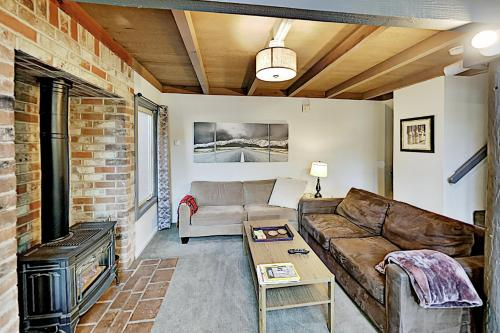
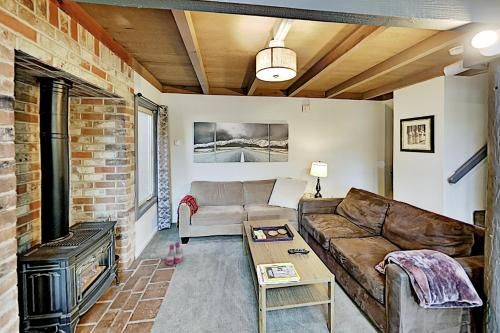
+ boots (174, 252)
